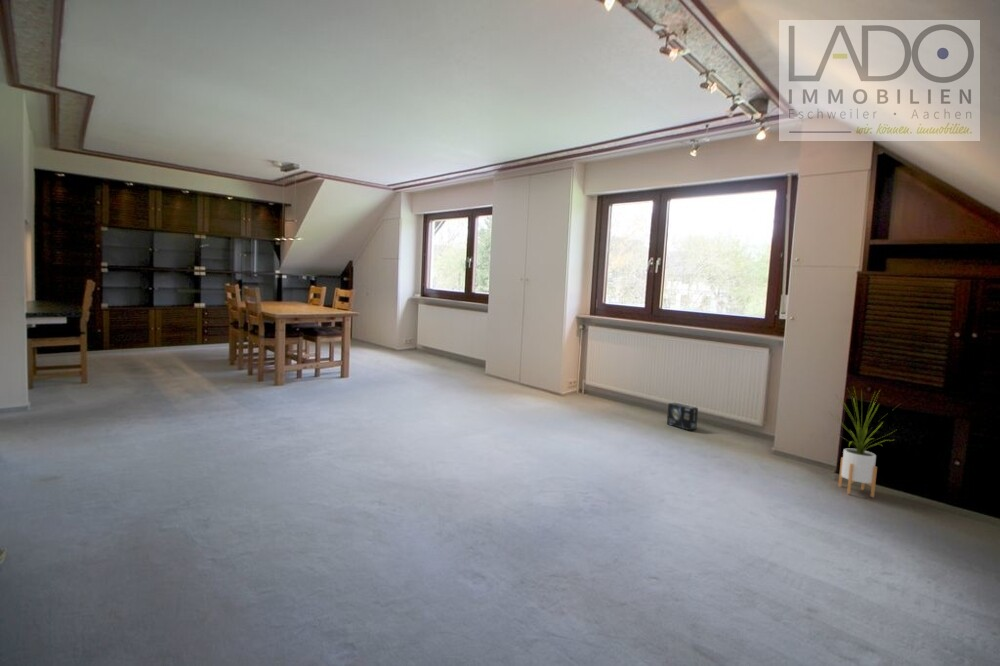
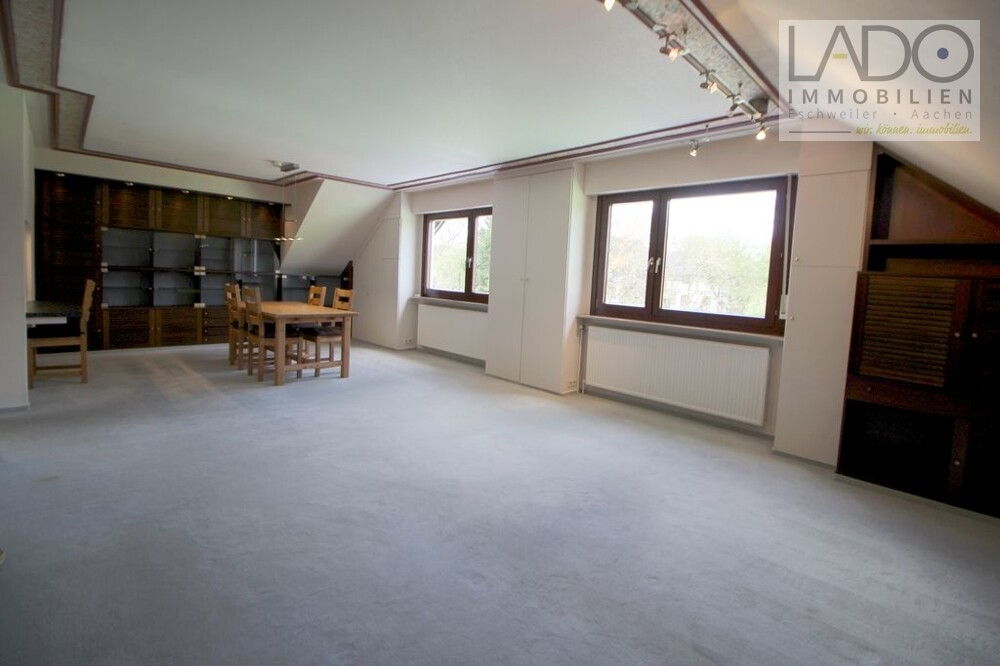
- house plant (862, 440)
- box (682, 416)
